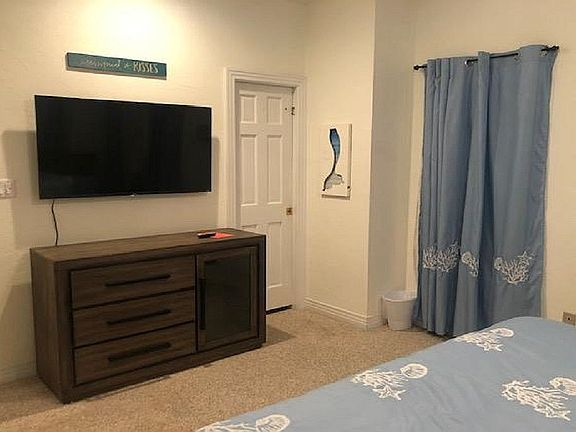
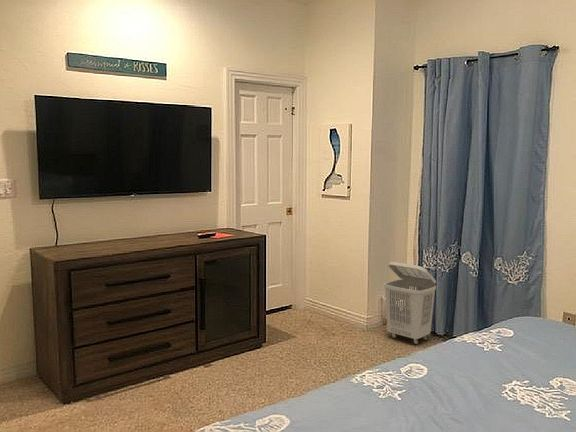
+ laundry basket (409, 301)
